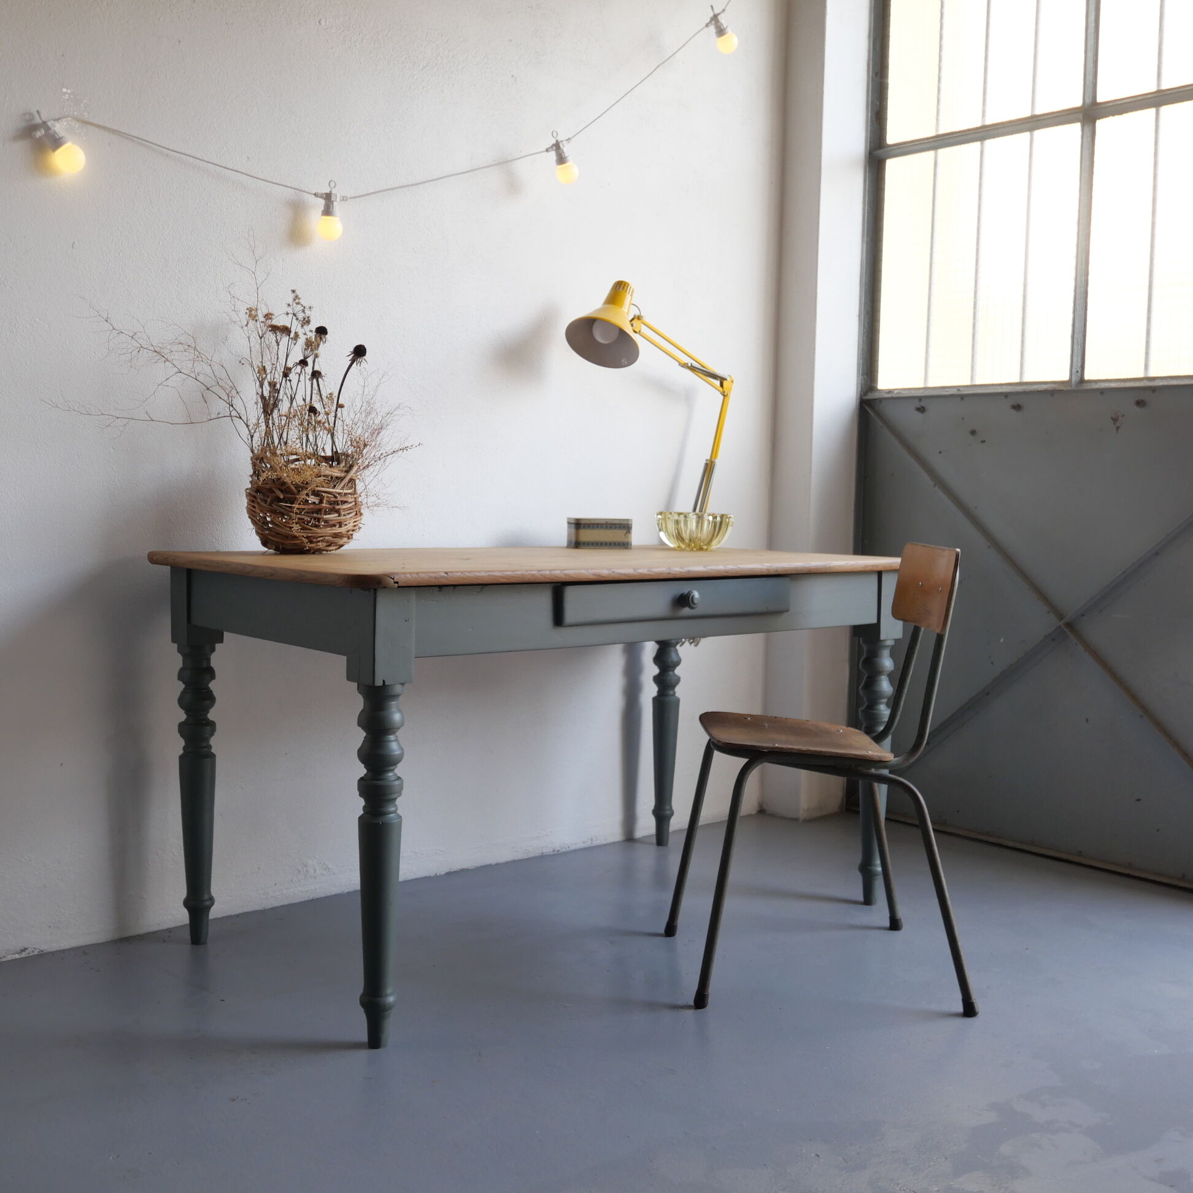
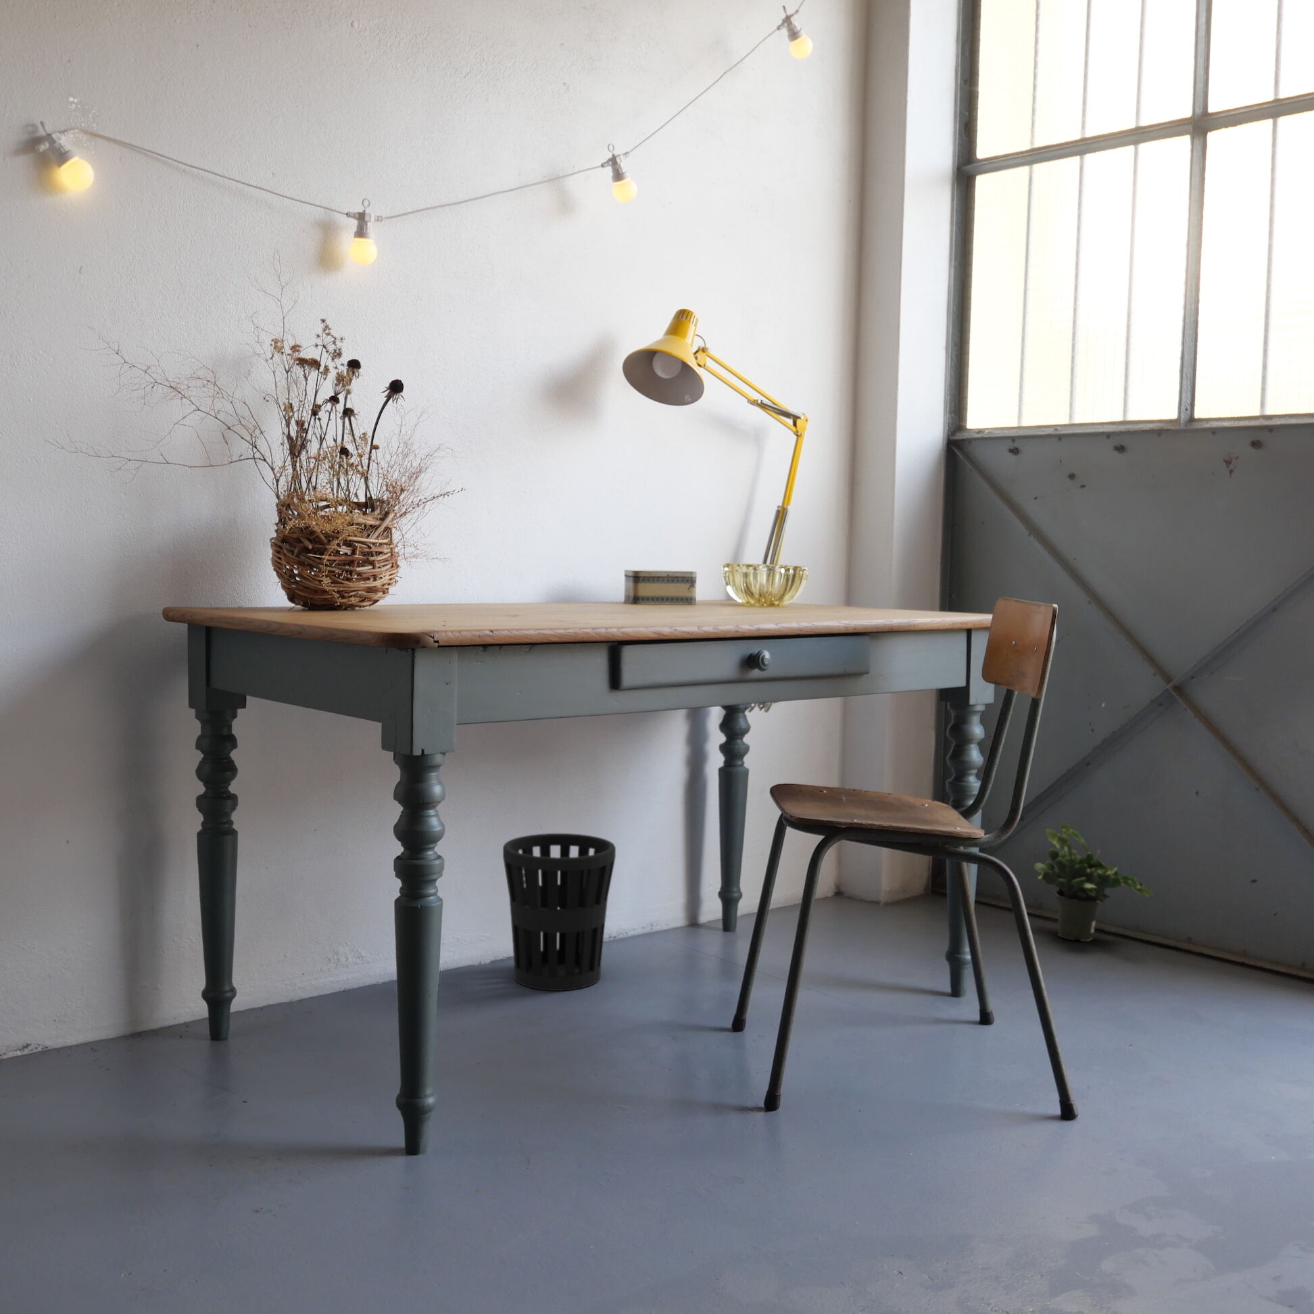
+ potted plant (1085, 883)
+ wastebasket (558, 911)
